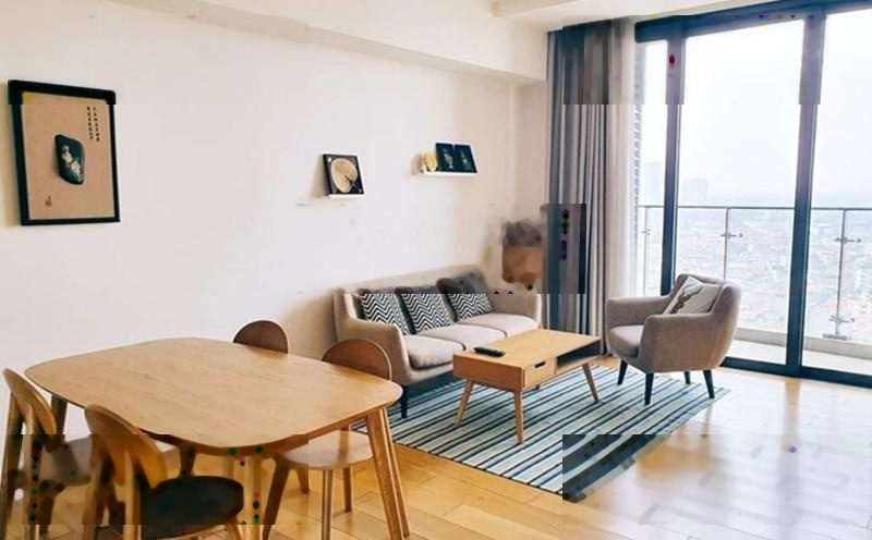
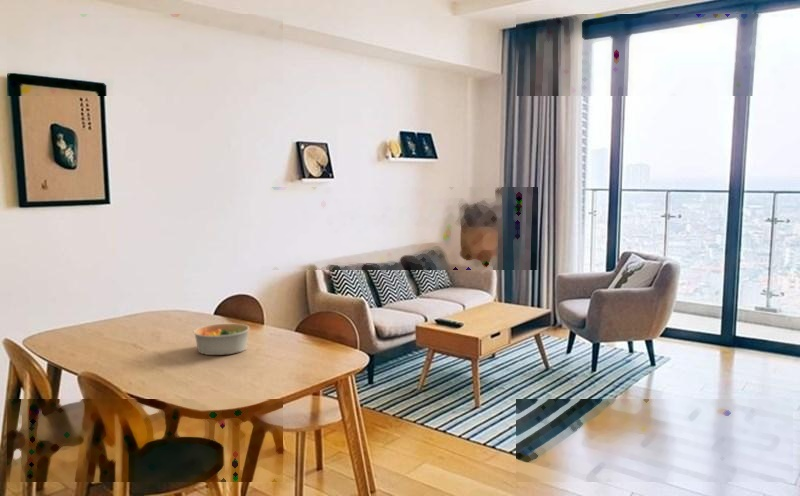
+ bowl (222, 338)
